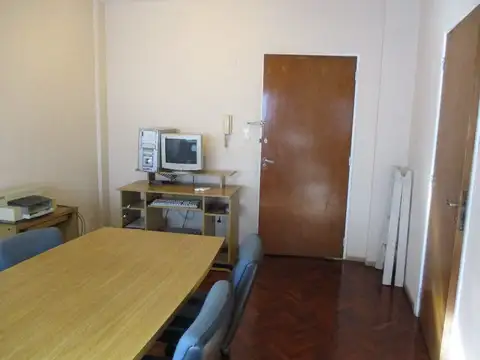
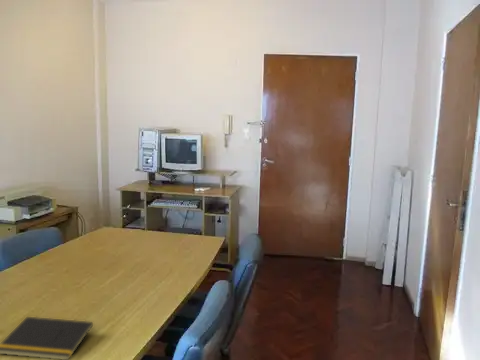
+ notepad (46, 336)
